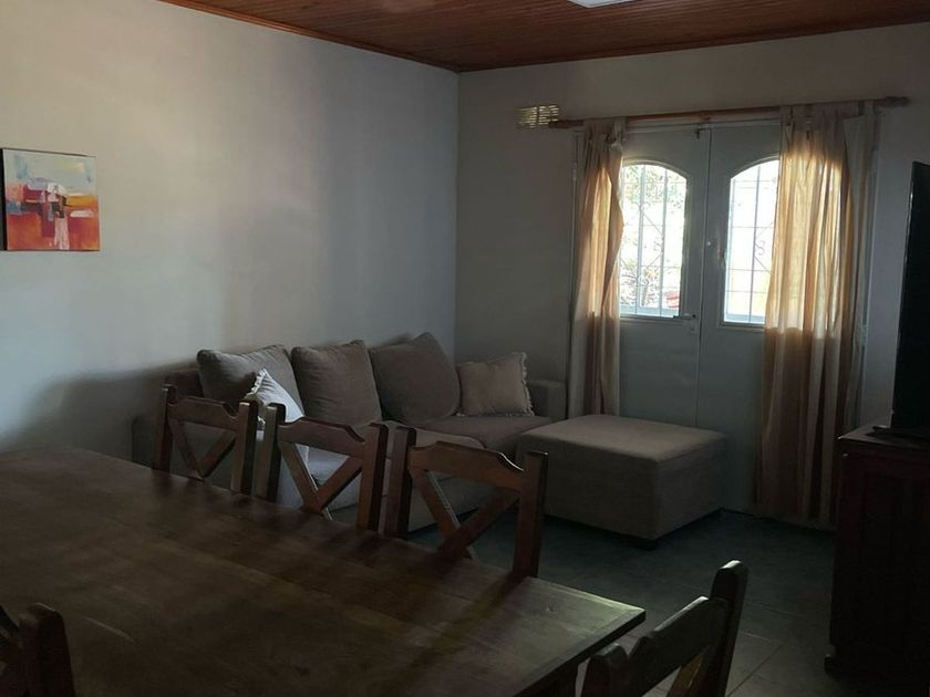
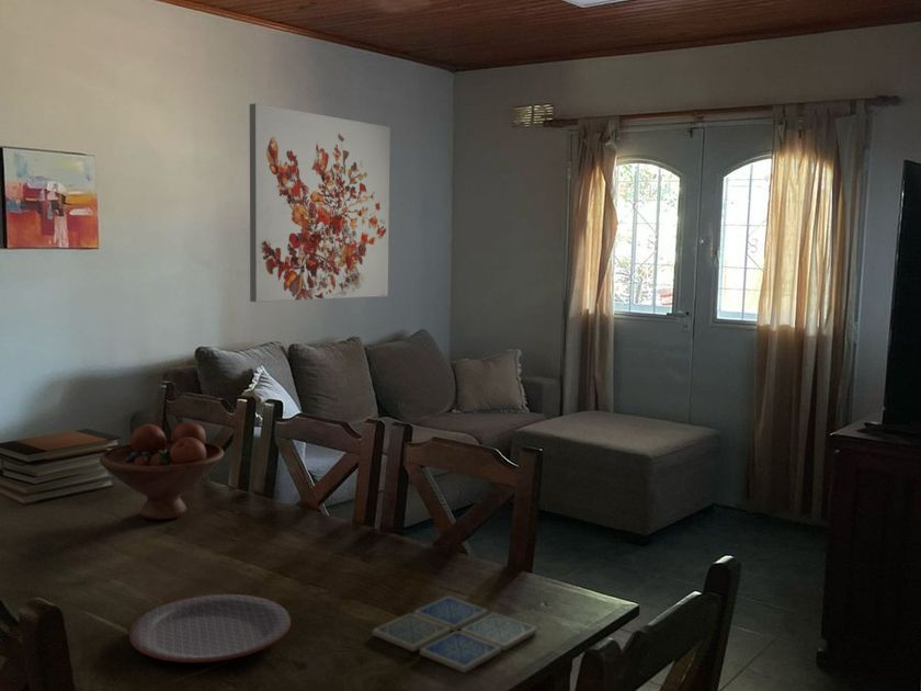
+ drink coaster (455, 630)
+ plate (212, 630)
+ fruit bowl (162, 472)
+ wall art (325, 208)
+ book stack (58, 464)
